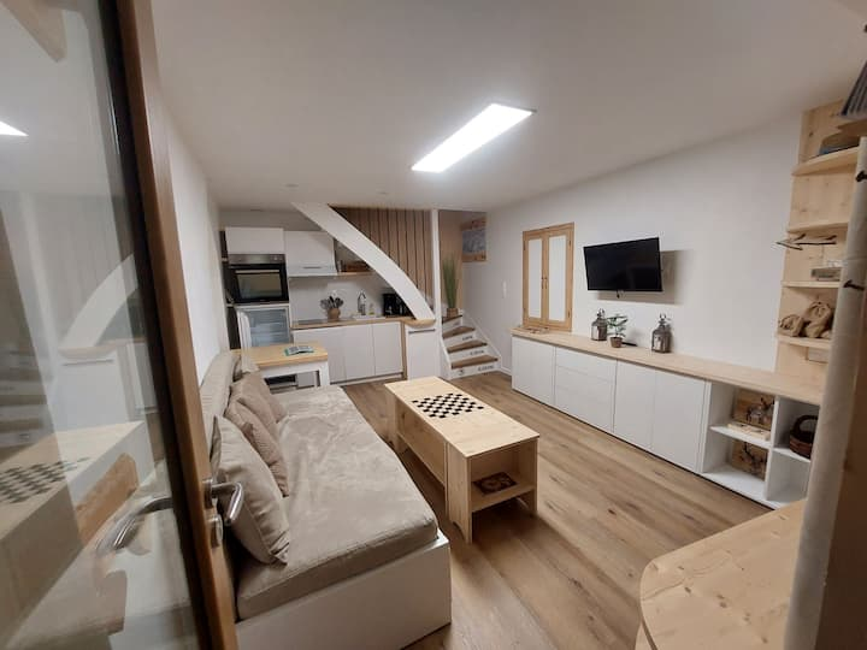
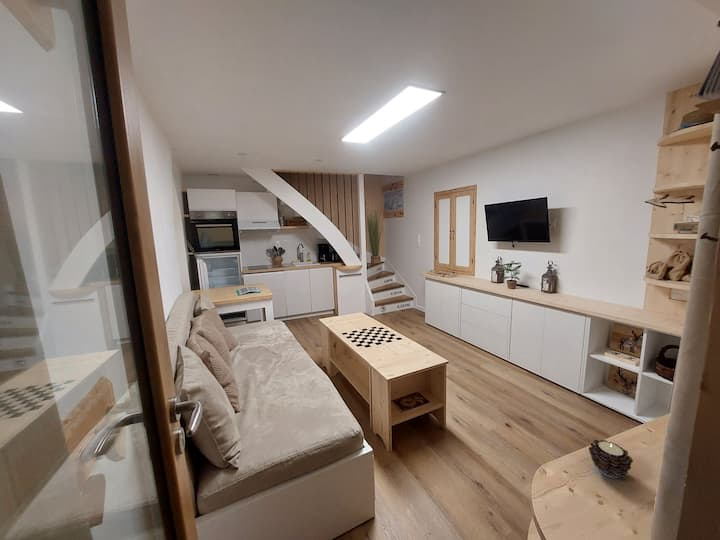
+ candle (609, 457)
